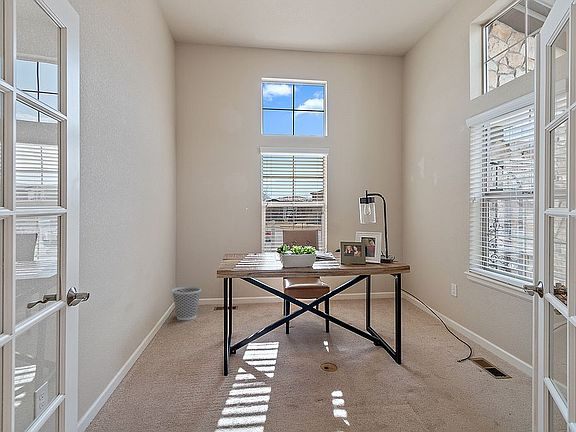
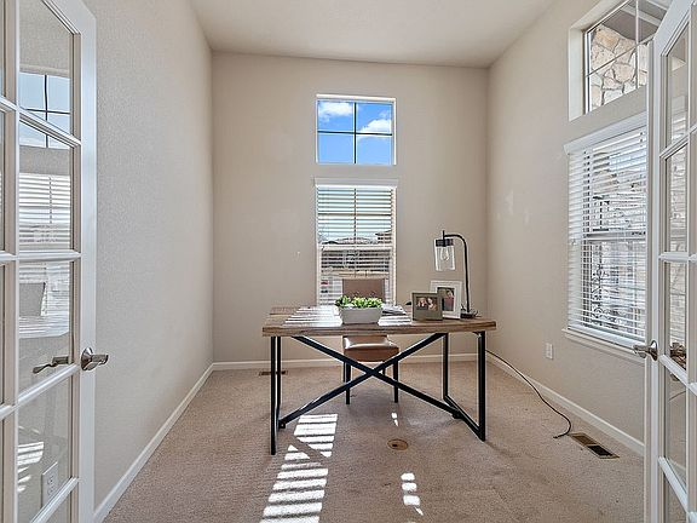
- wastebasket (186, 303)
